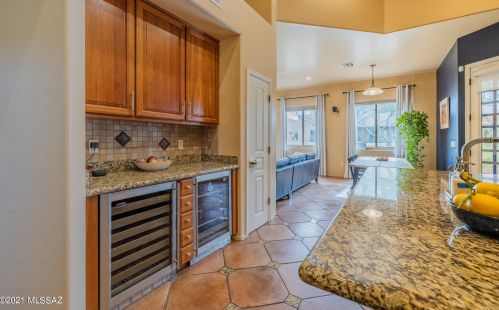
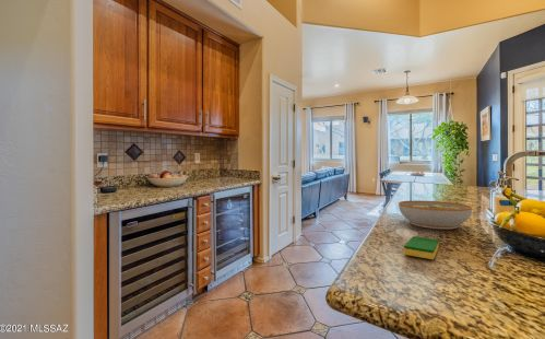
+ dish sponge (422, 246)
+ bowl (433, 213)
